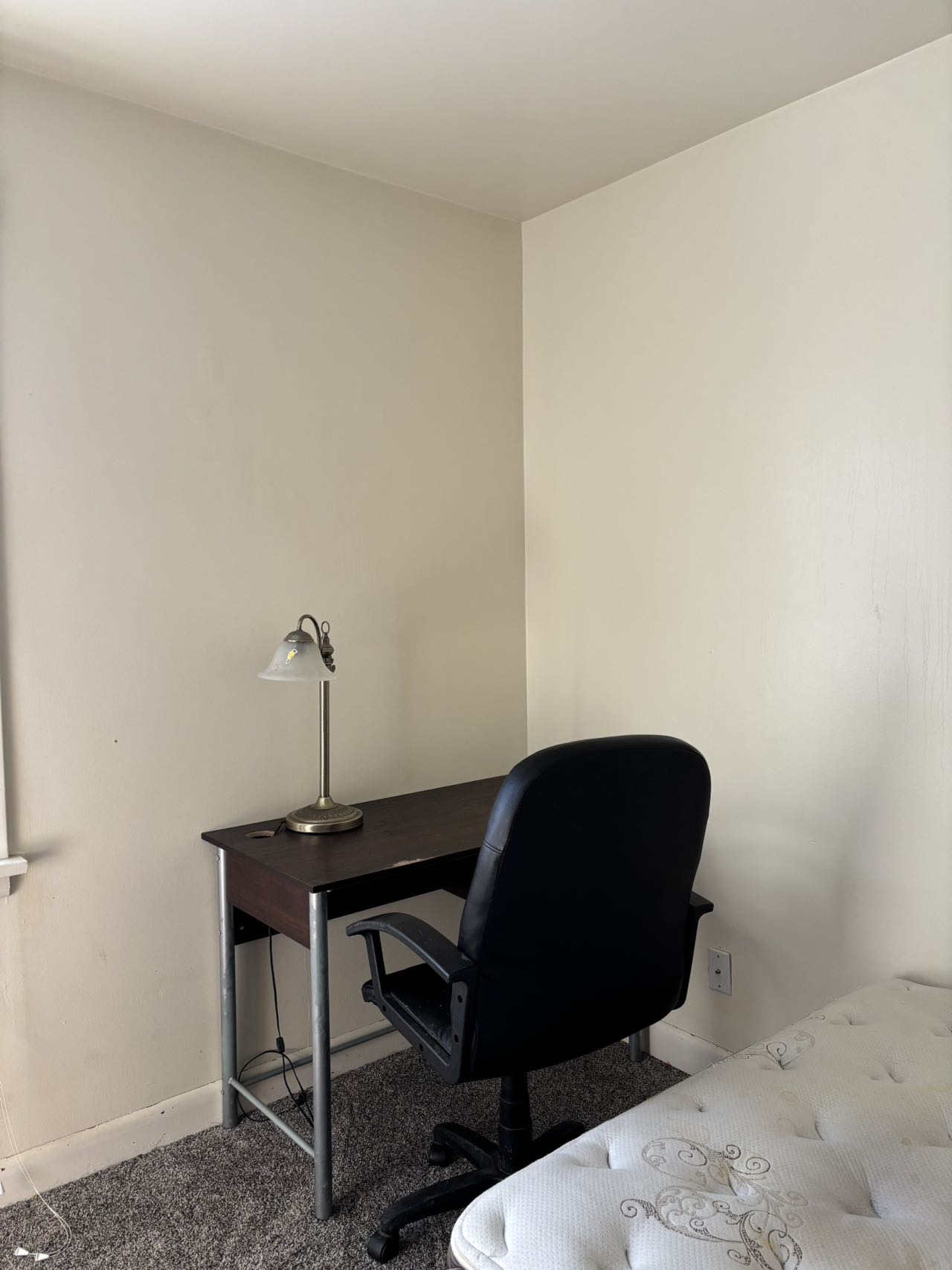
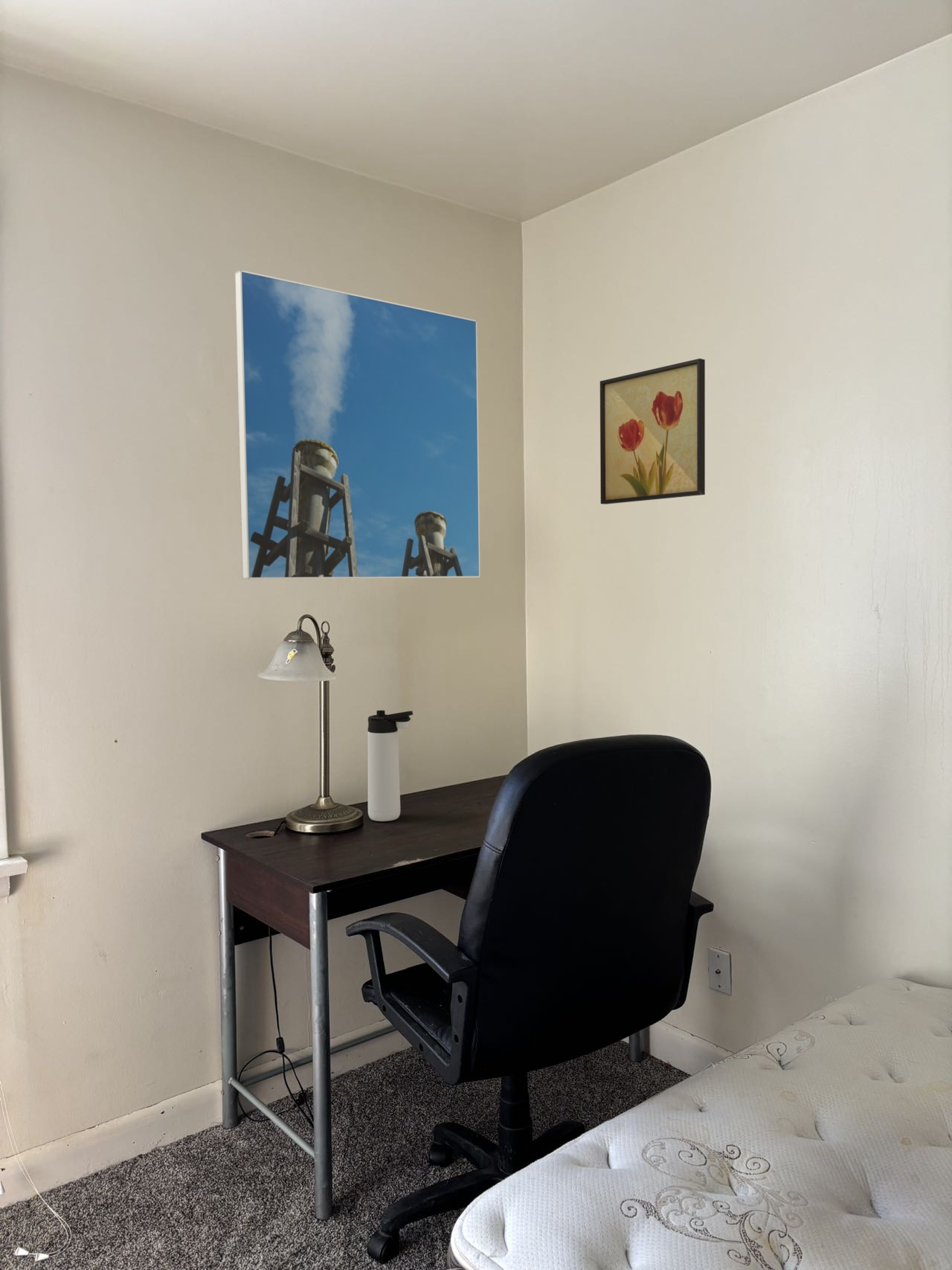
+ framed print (369, 439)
+ thermos bottle (390, 764)
+ wall art (652, 435)
